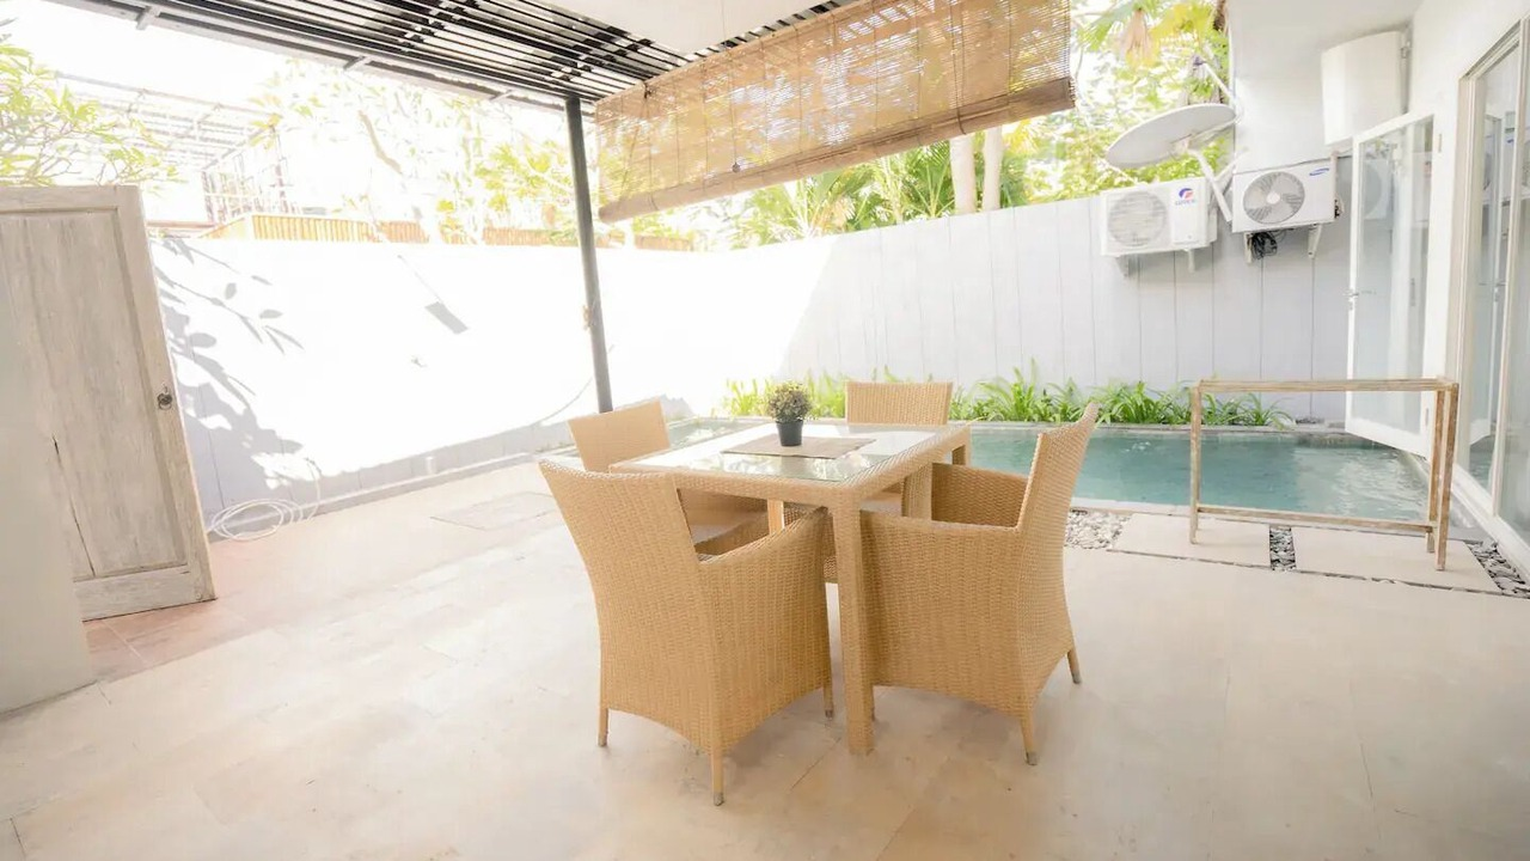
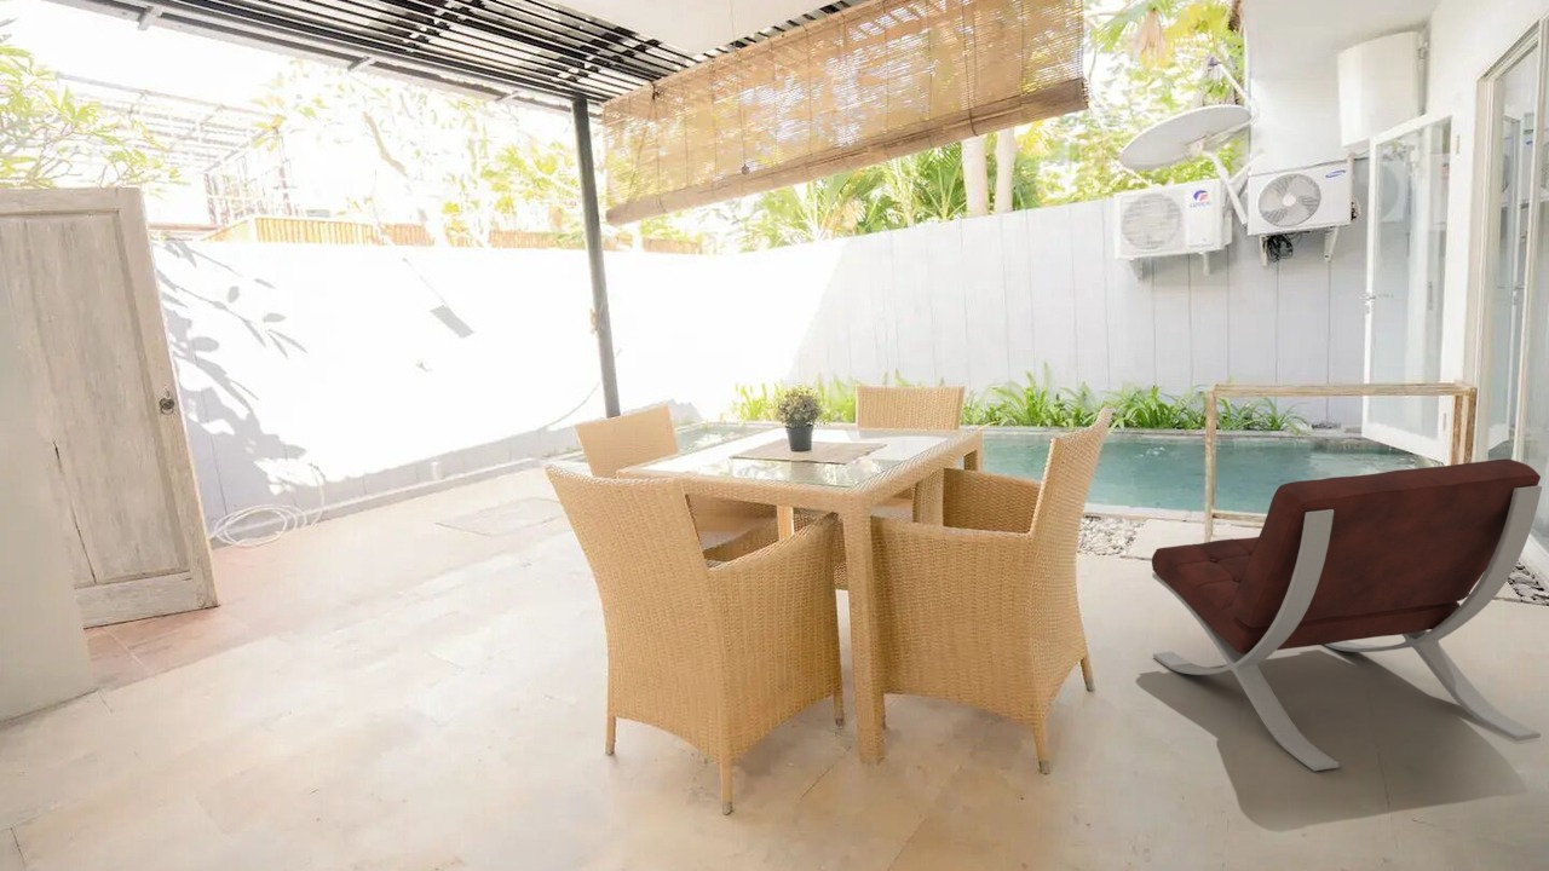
+ lounge chair (1323, 576)
